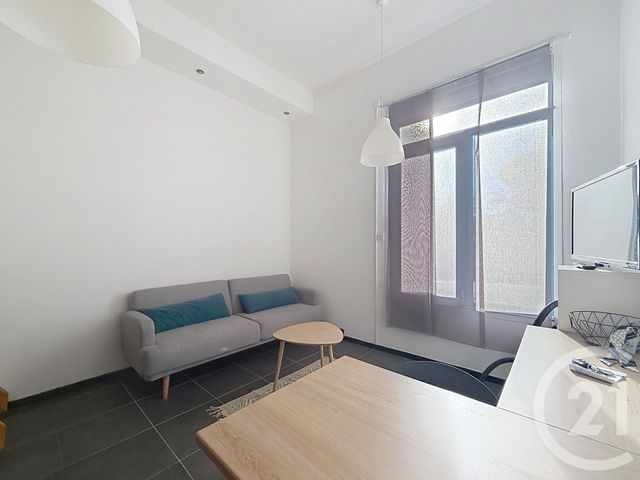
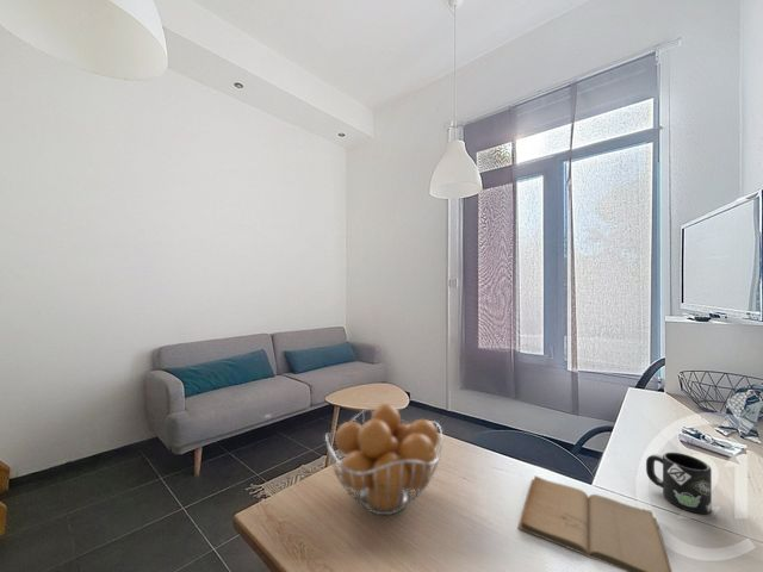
+ book (588, 520)
+ mug (676, 477)
+ fruit basket (384, 455)
